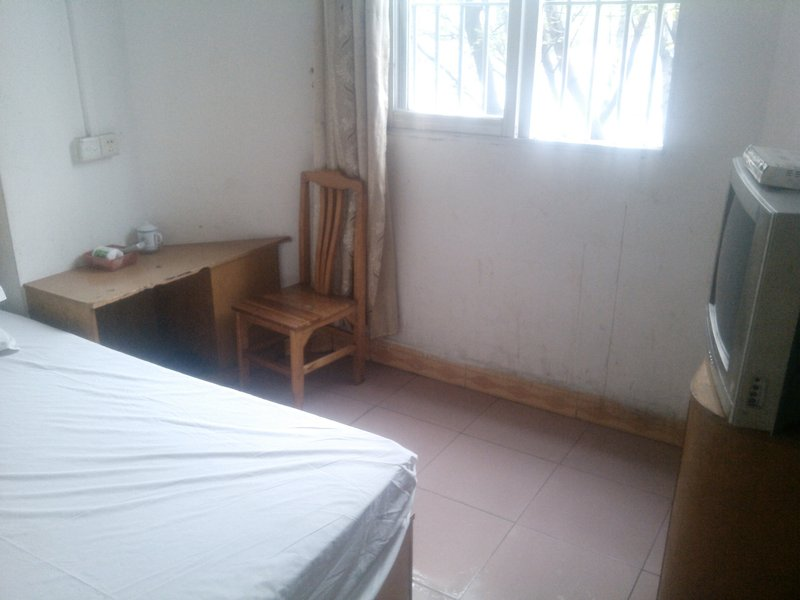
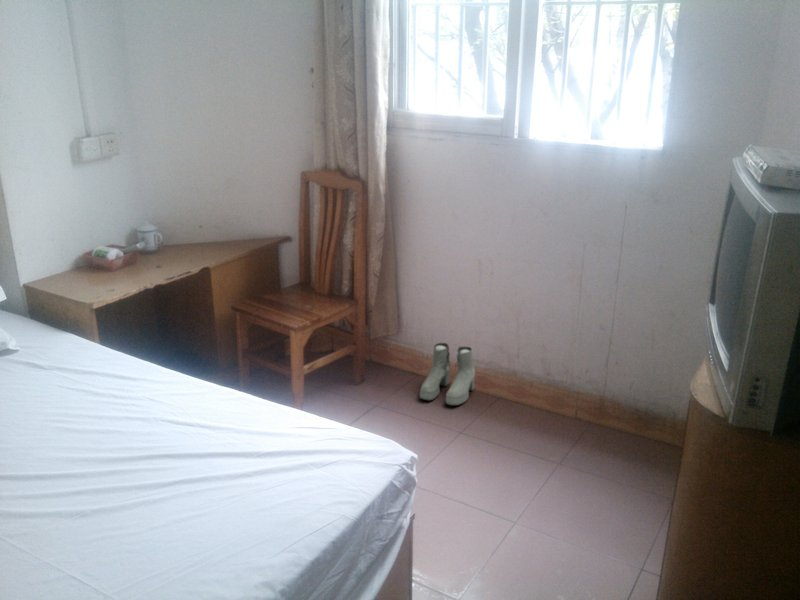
+ boots (448, 372)
